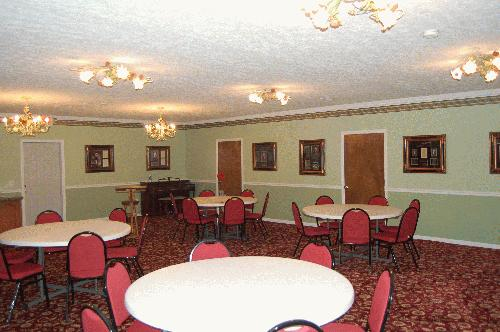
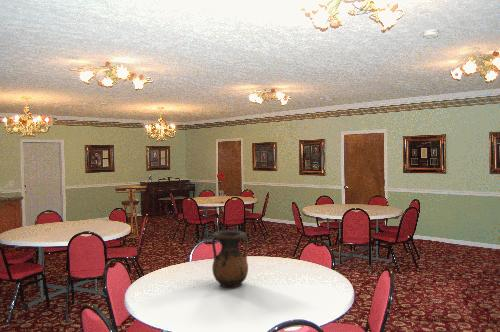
+ vase (230, 258)
